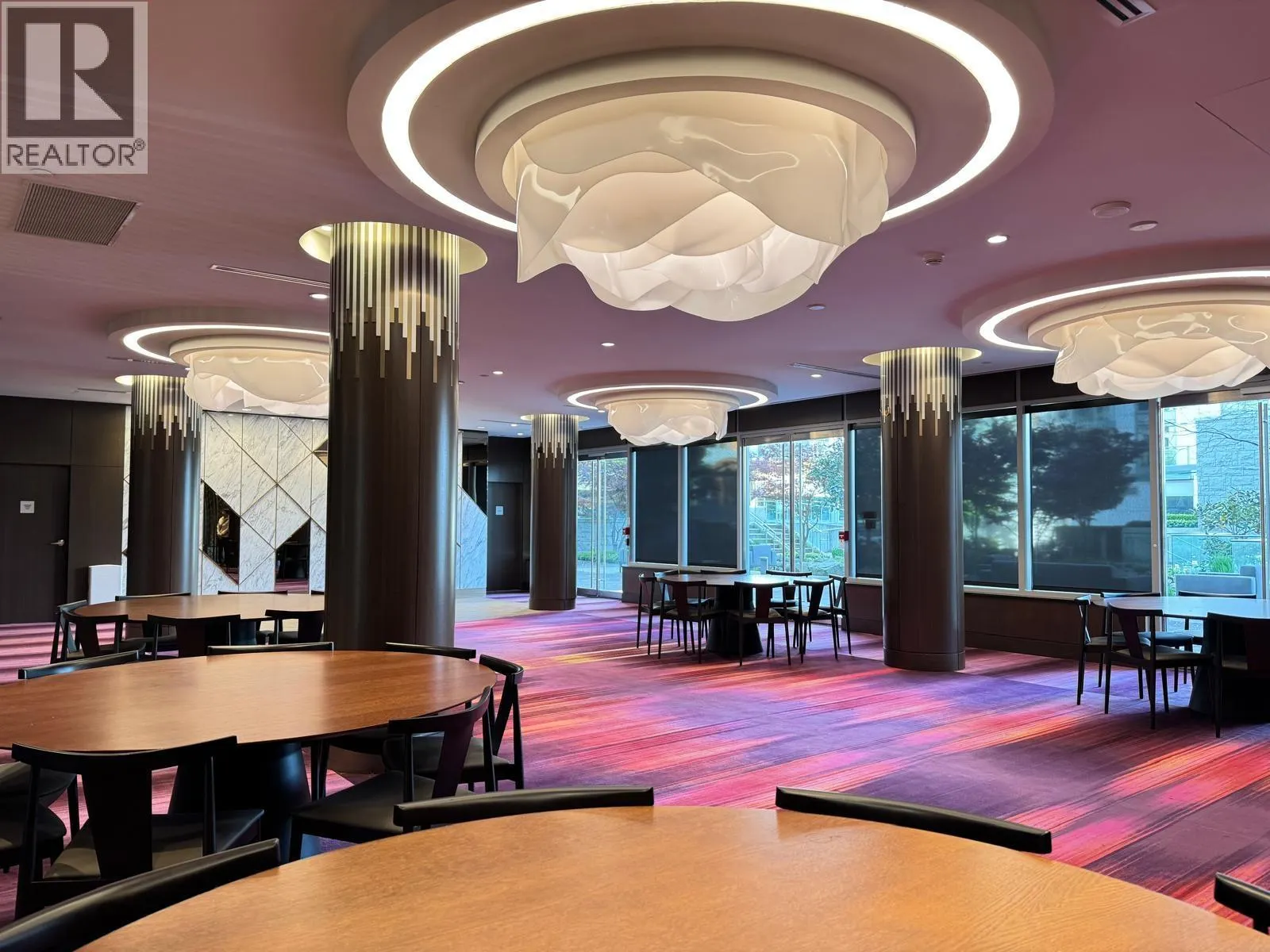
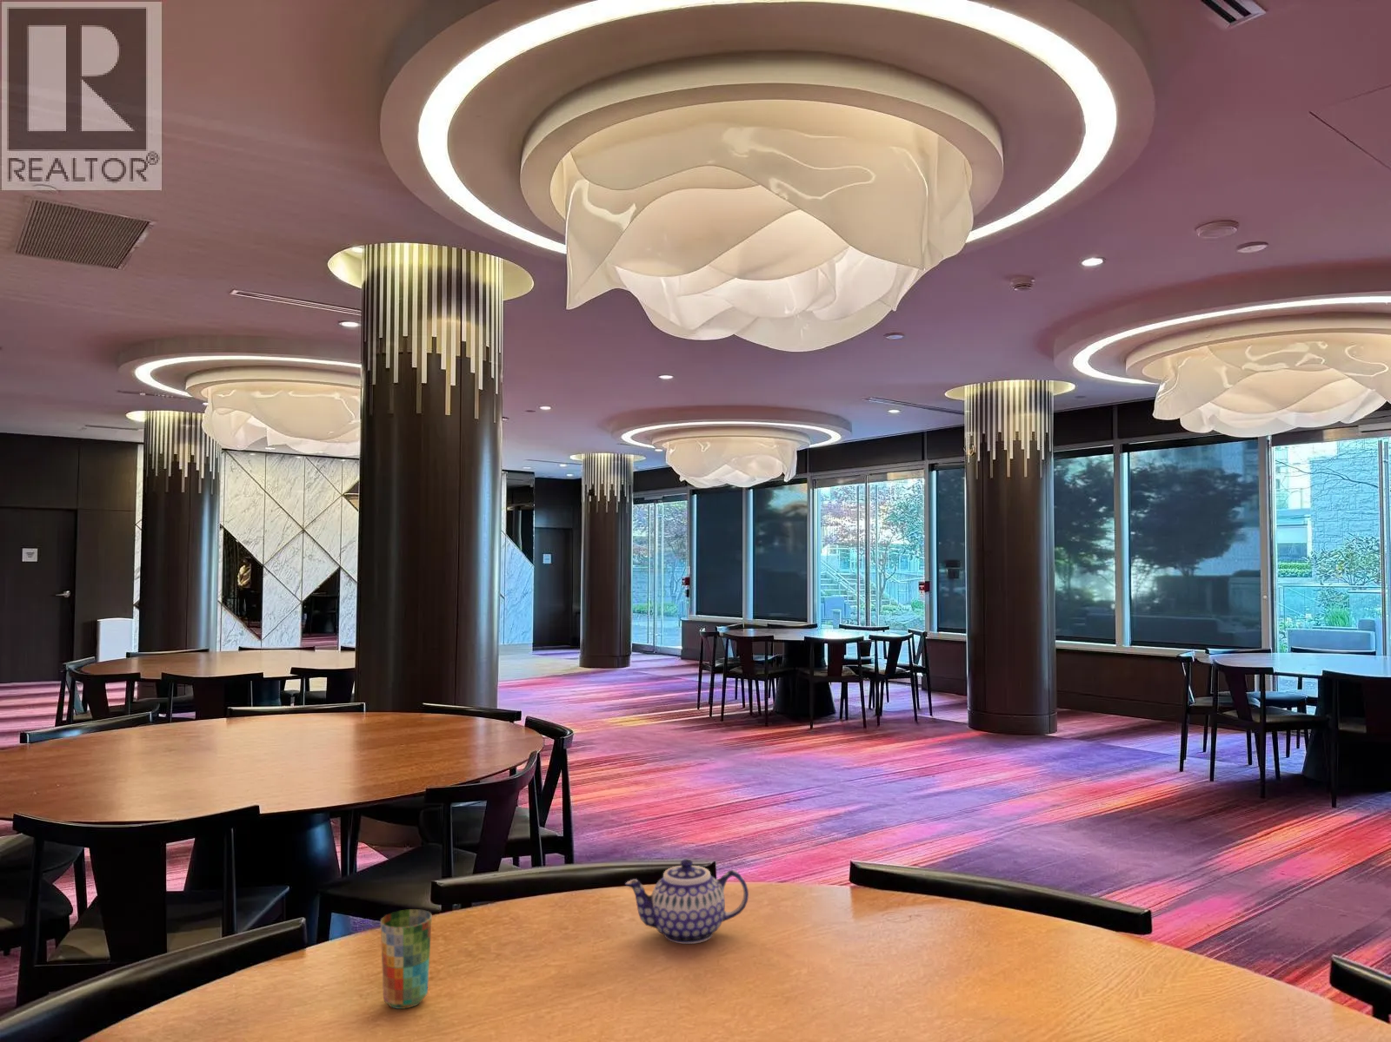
+ teapot (687, 896)
+ cup (406, 959)
